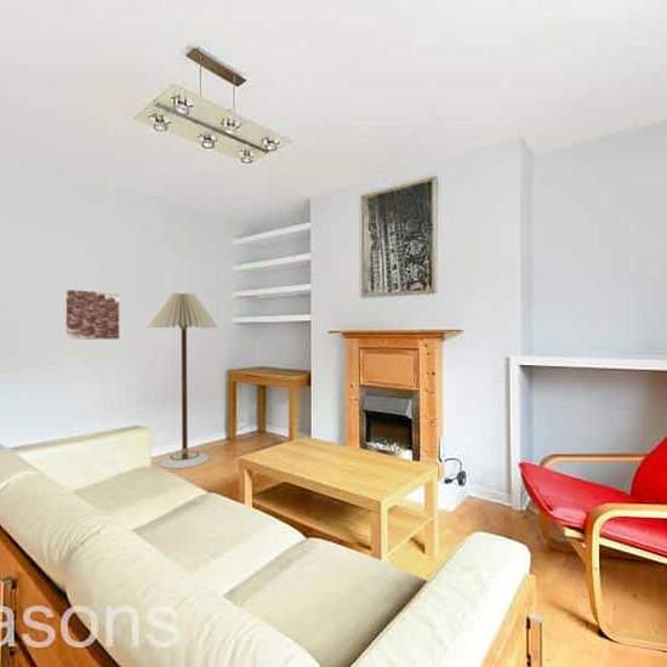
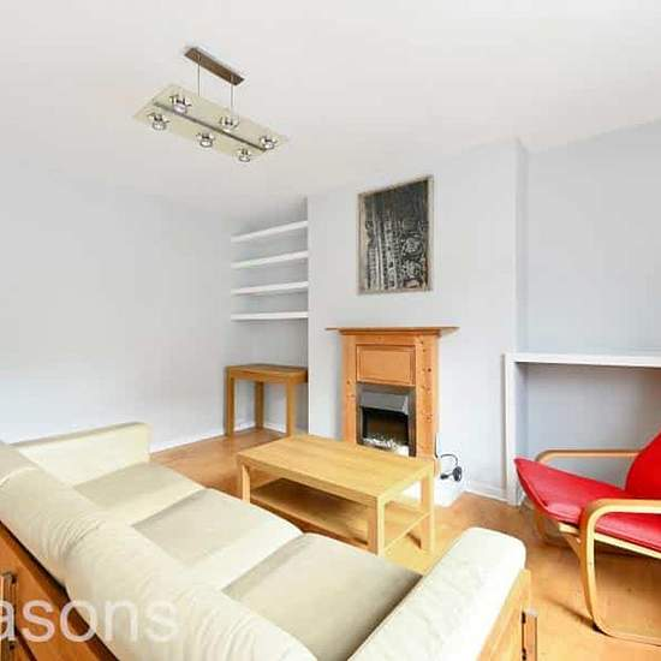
- floor lamp (183, 376)
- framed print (92, 315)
